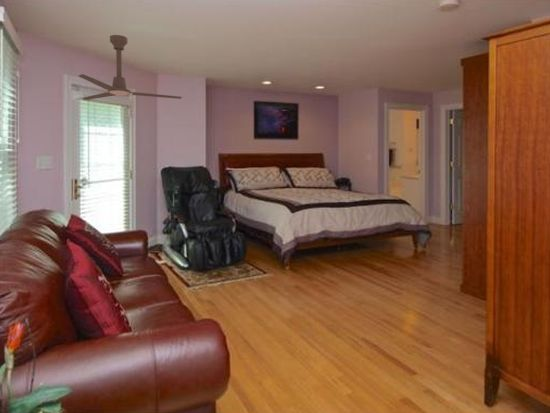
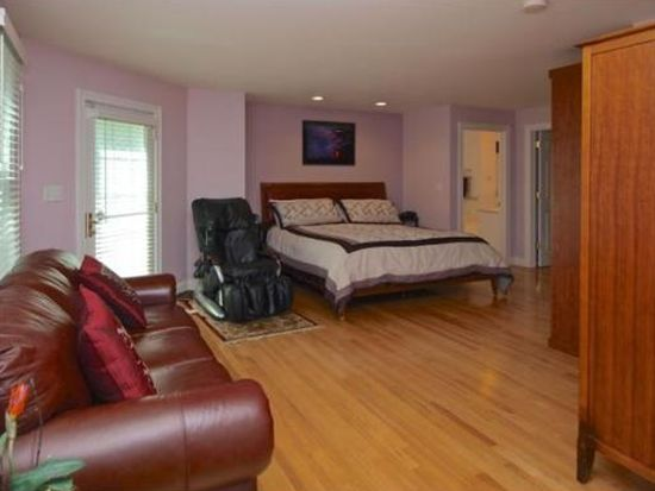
- ceiling fan (121, 66)
